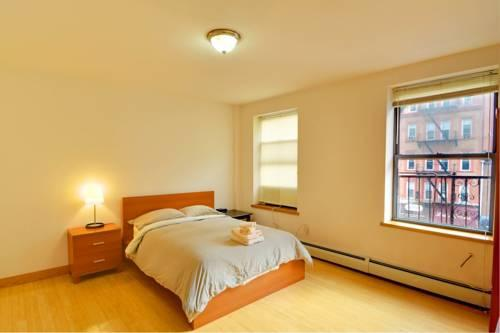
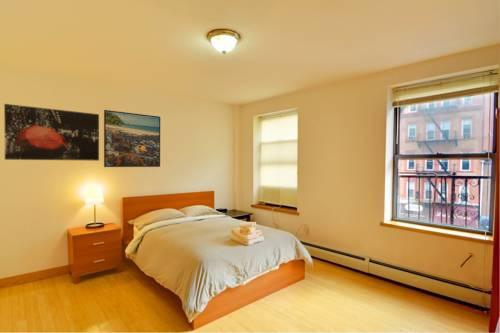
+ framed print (133, 140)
+ wall art (56, 134)
